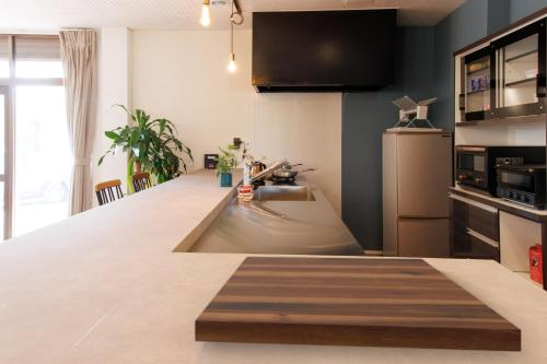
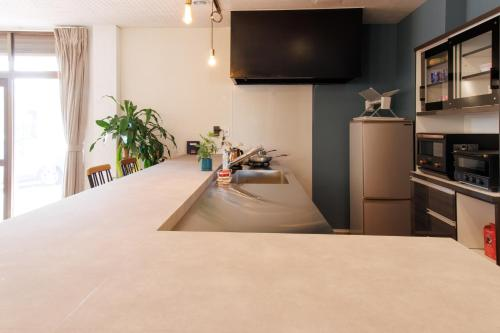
- cutting board (339, 289)
